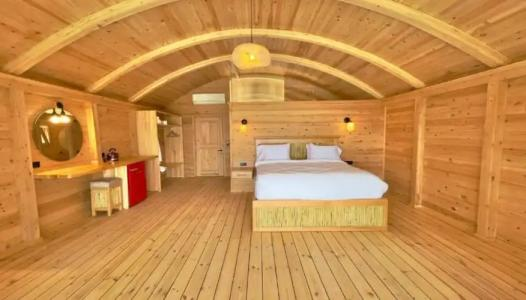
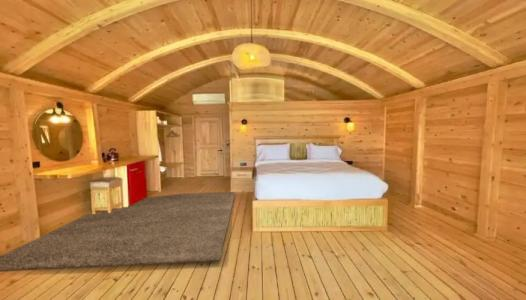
+ rug (156, 215)
